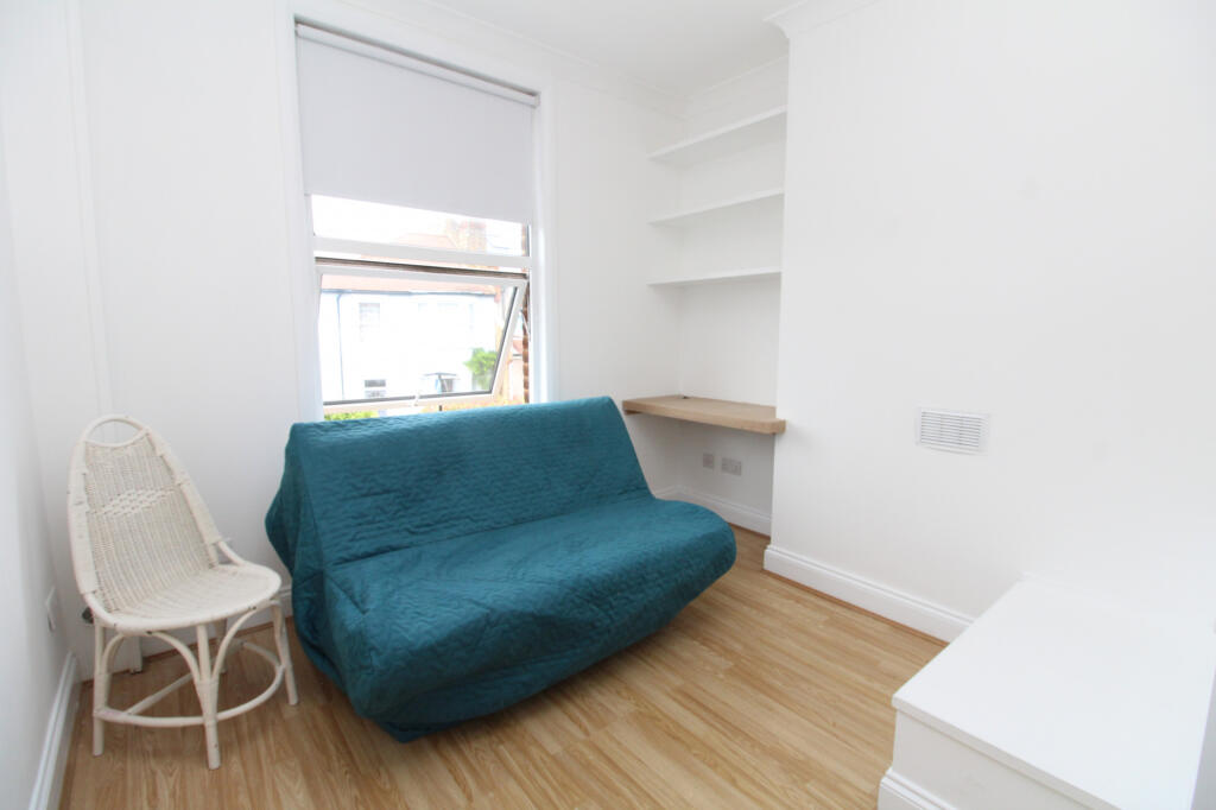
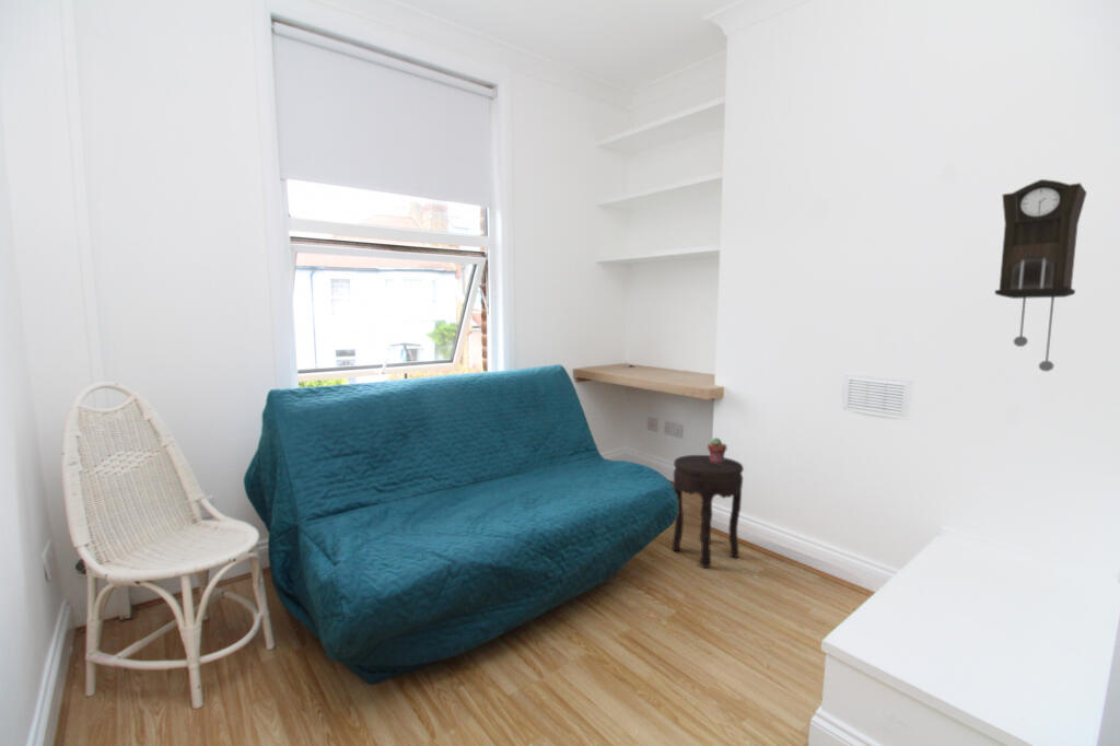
+ side table (705, 508)
+ potted succulent (716, 448)
+ pendulum clock (1036, 279)
